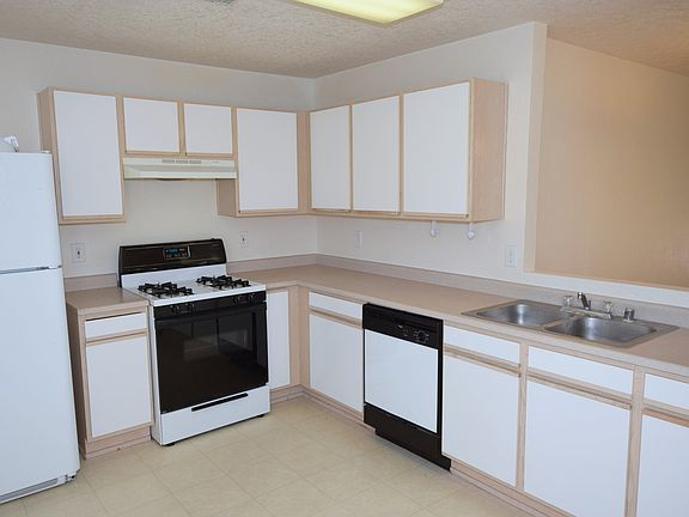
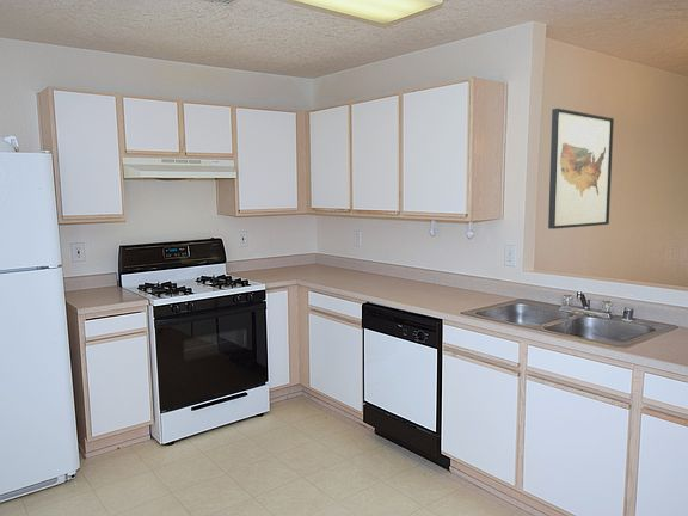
+ wall art (582, 171)
